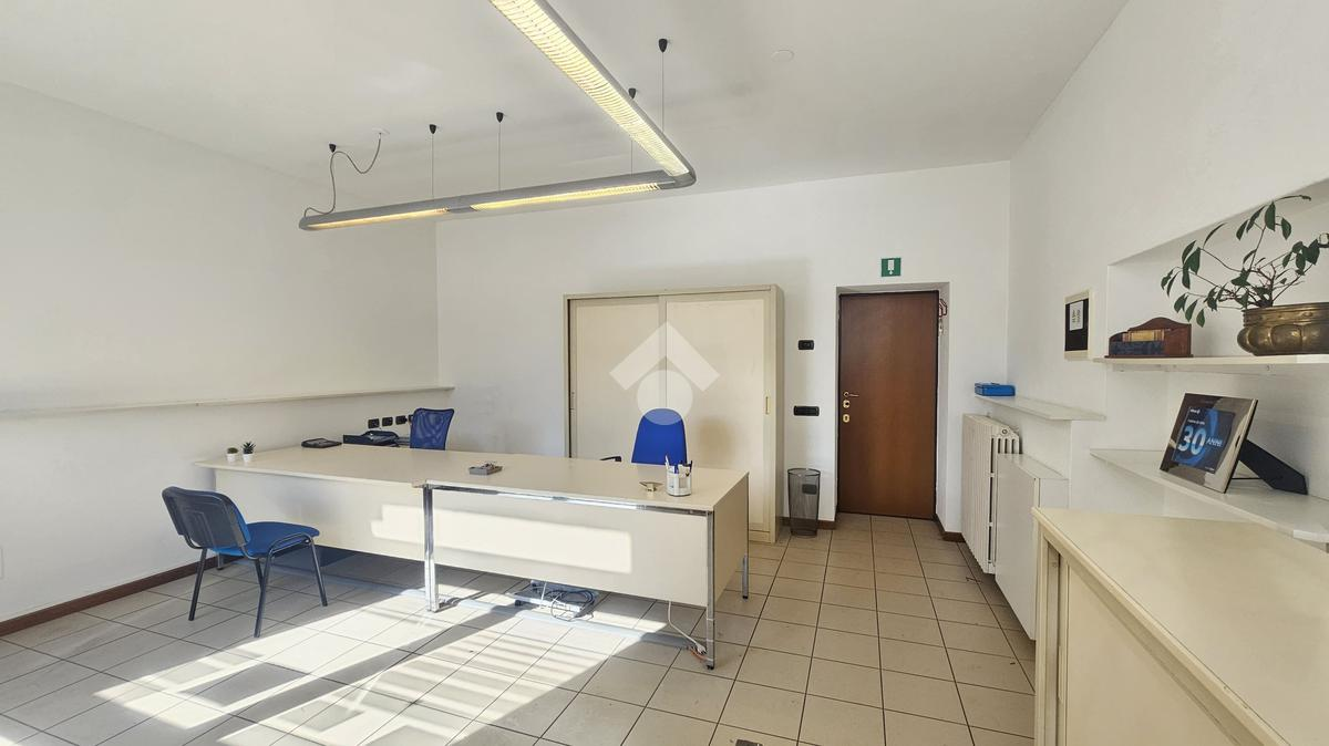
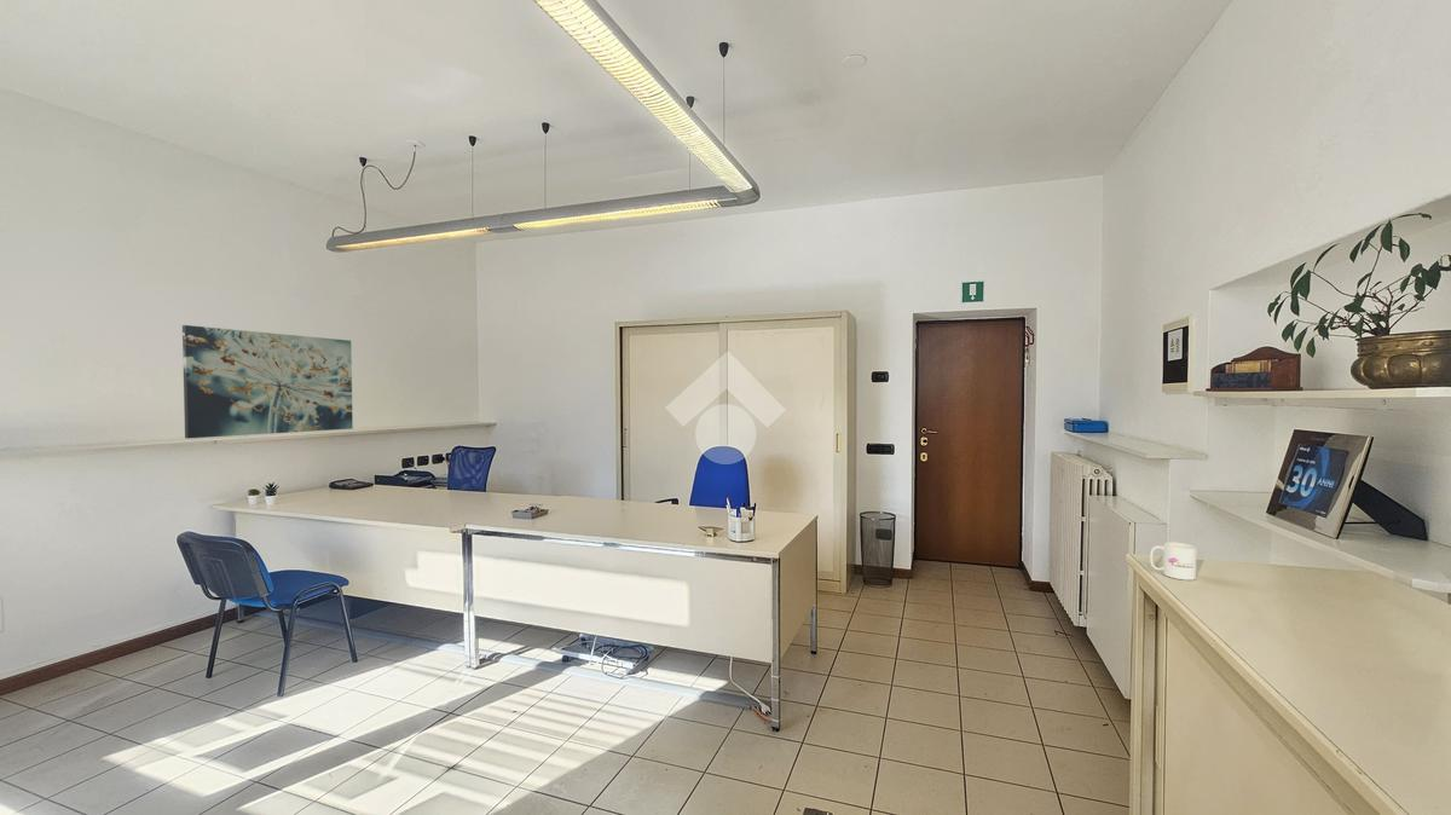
+ mug (1172, 559)
+ wall art (277, 383)
